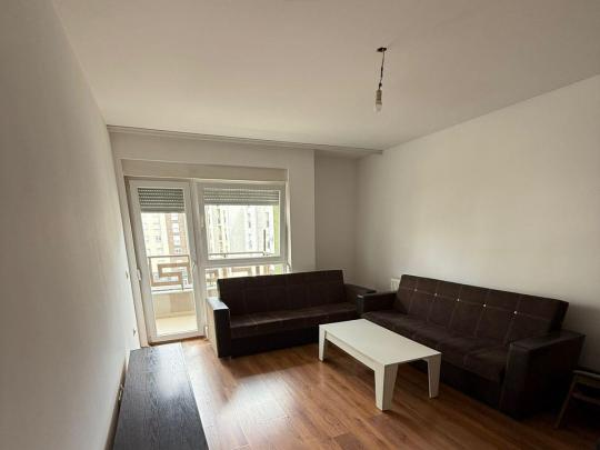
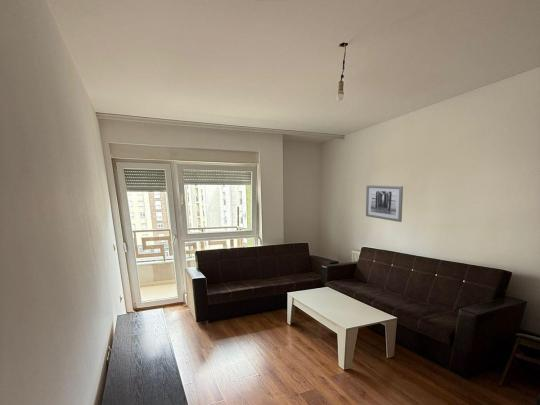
+ wall art (382, 202)
